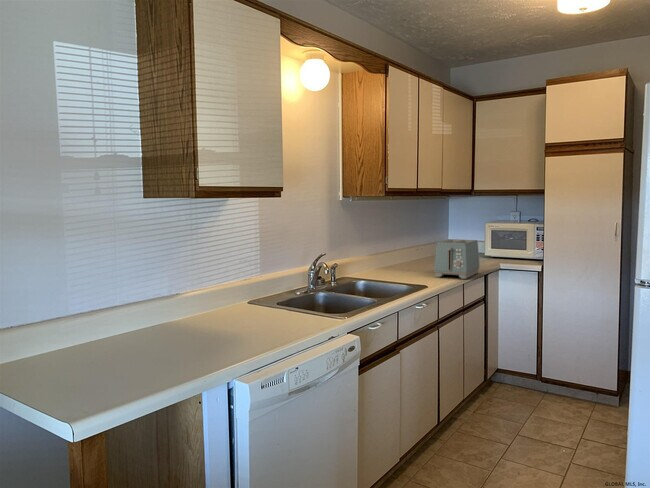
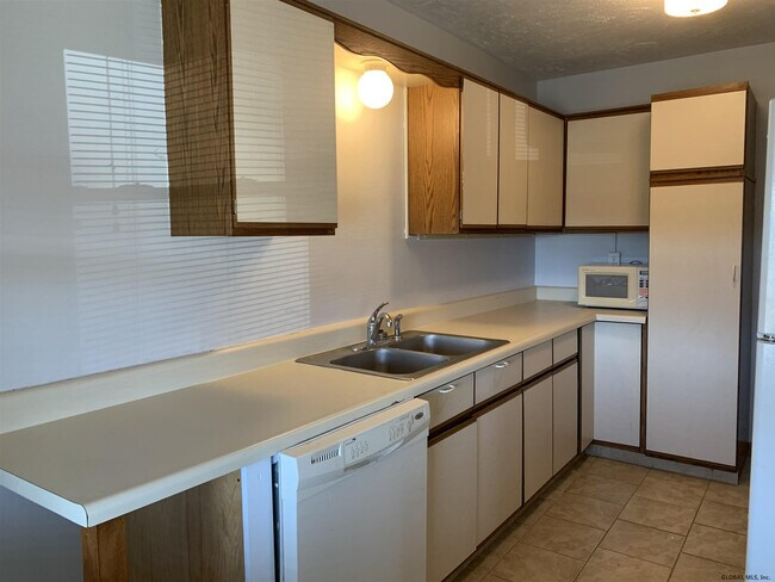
- toaster (456, 258)
